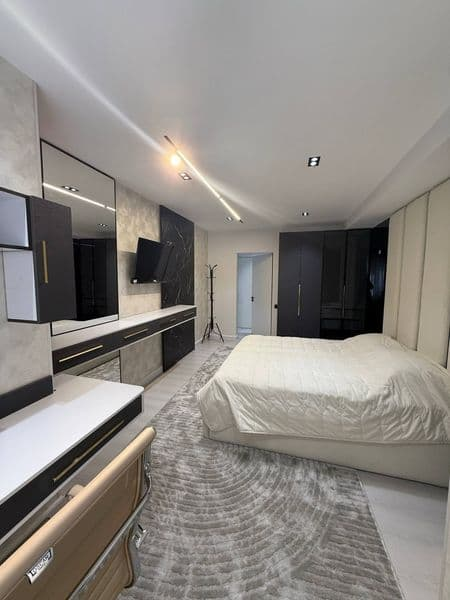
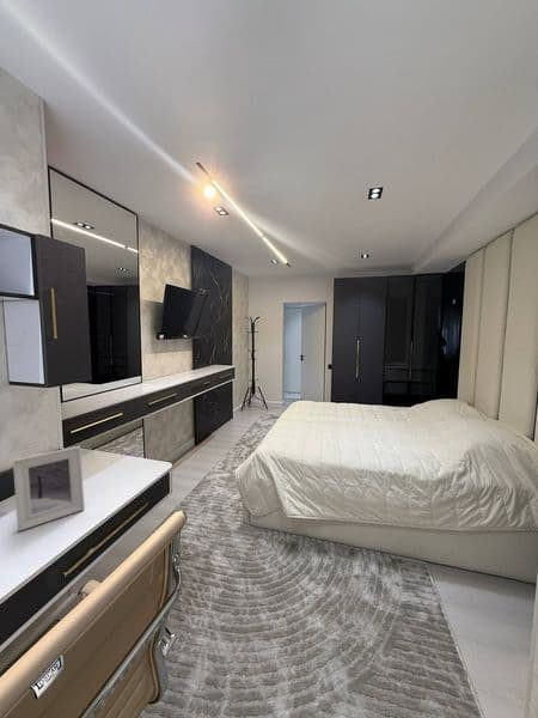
+ picture frame (50, 483)
